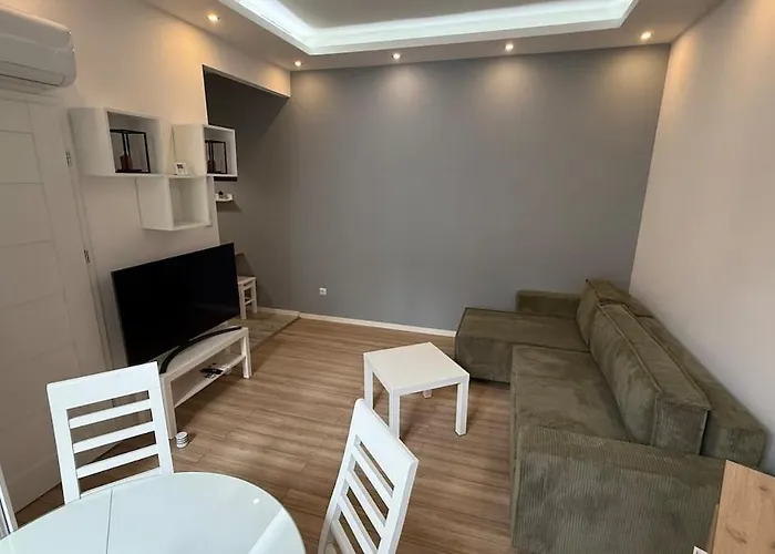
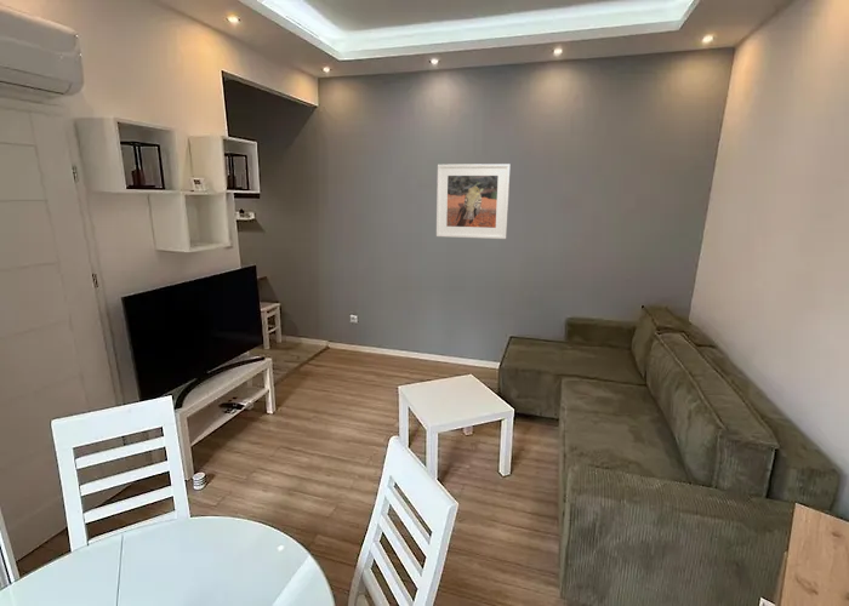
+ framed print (472, 201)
